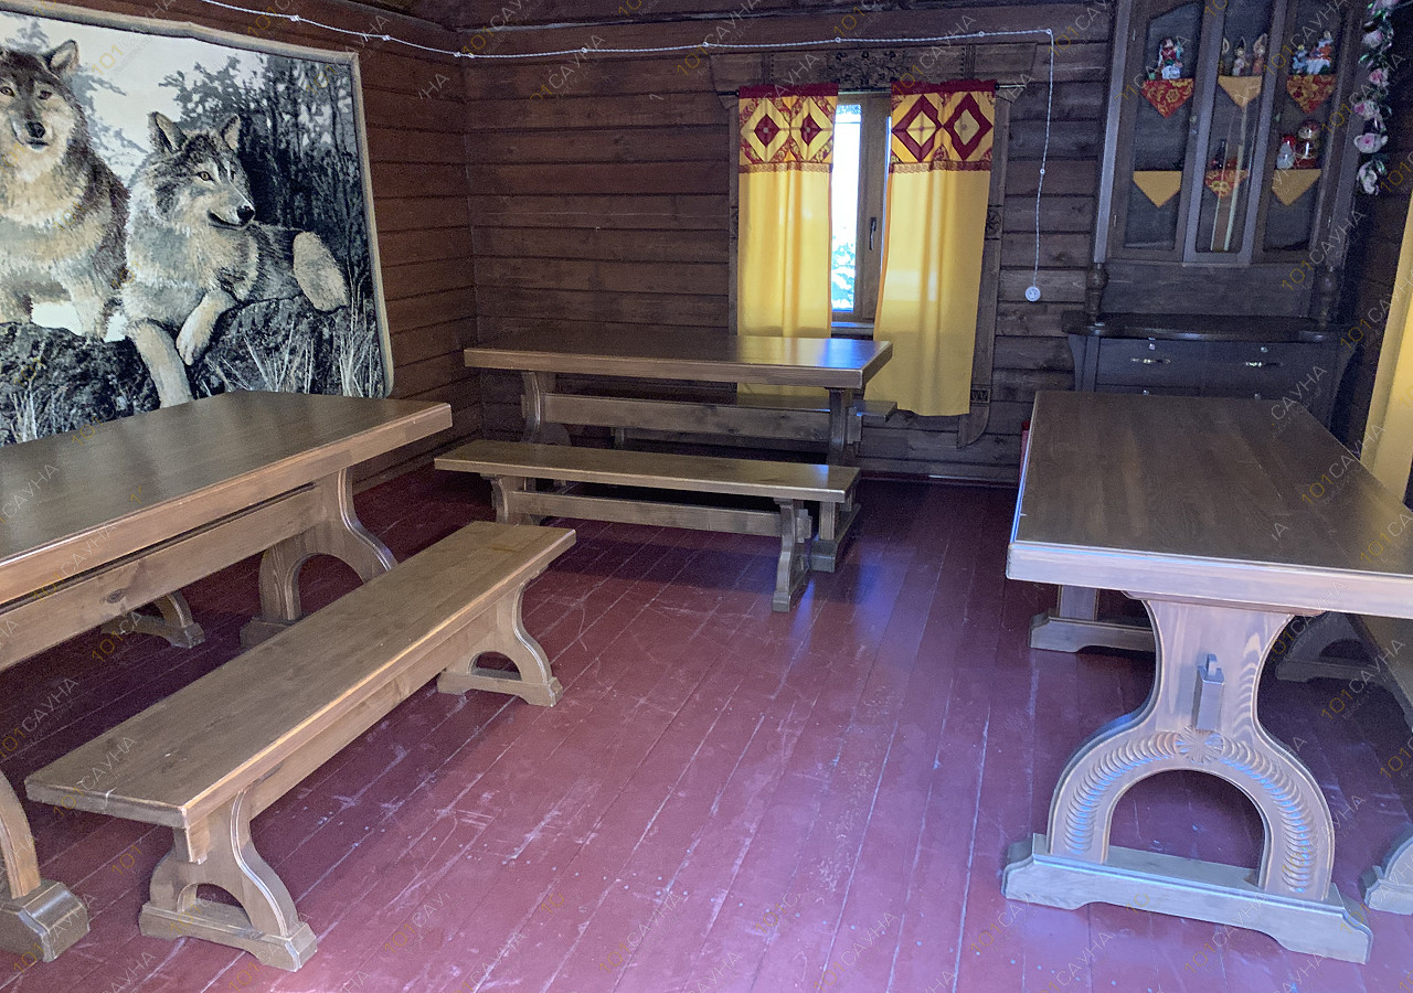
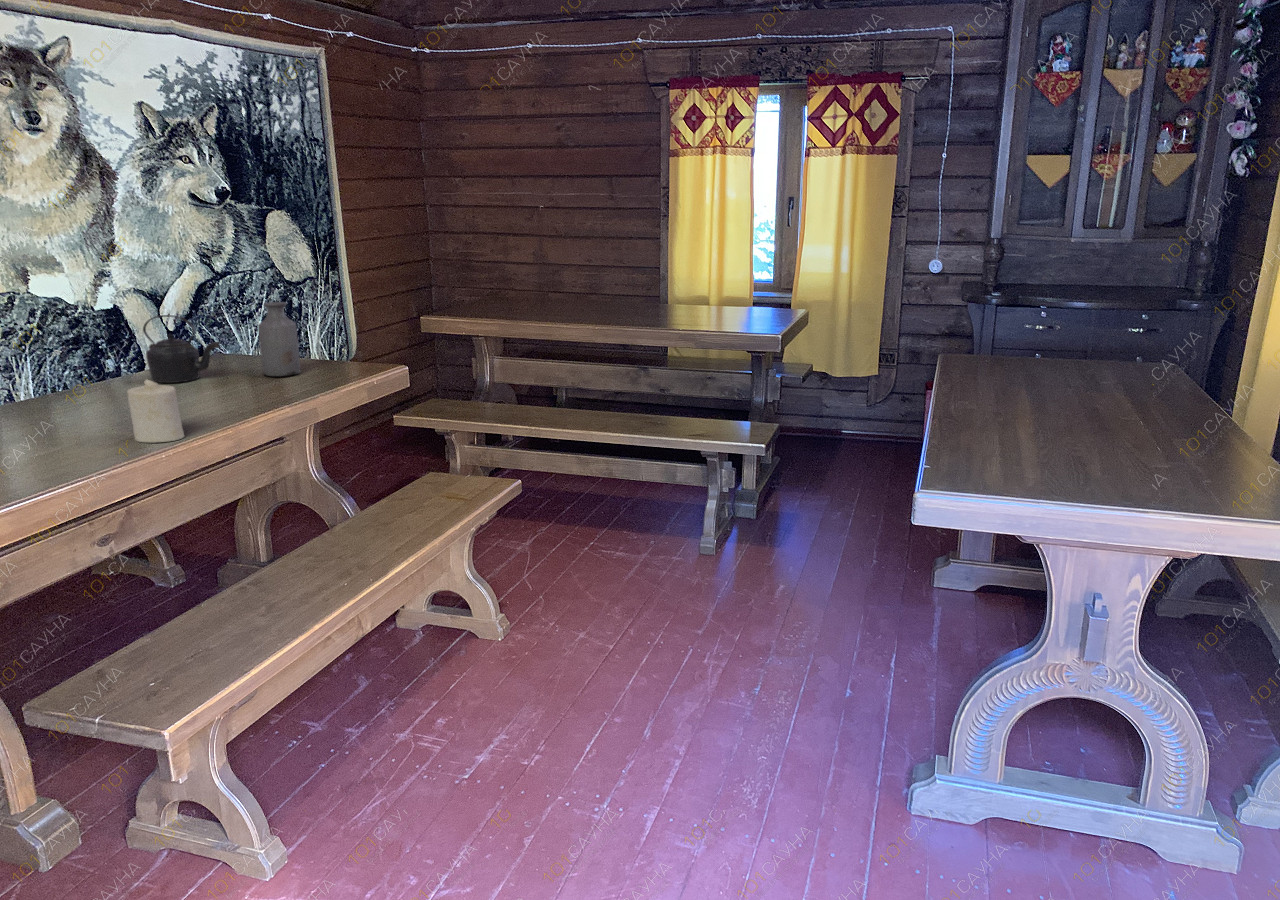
+ candle (155, 408)
+ kettle (183, 347)
+ bottle (278, 338)
